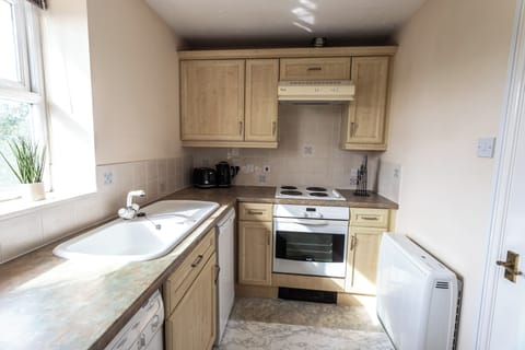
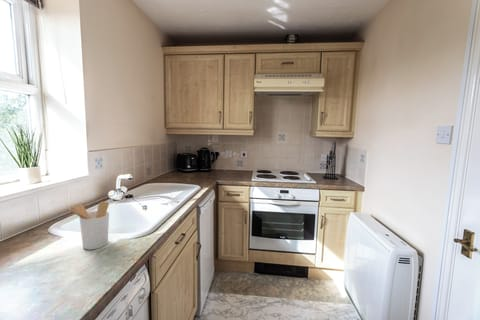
+ utensil holder (88, 224)
